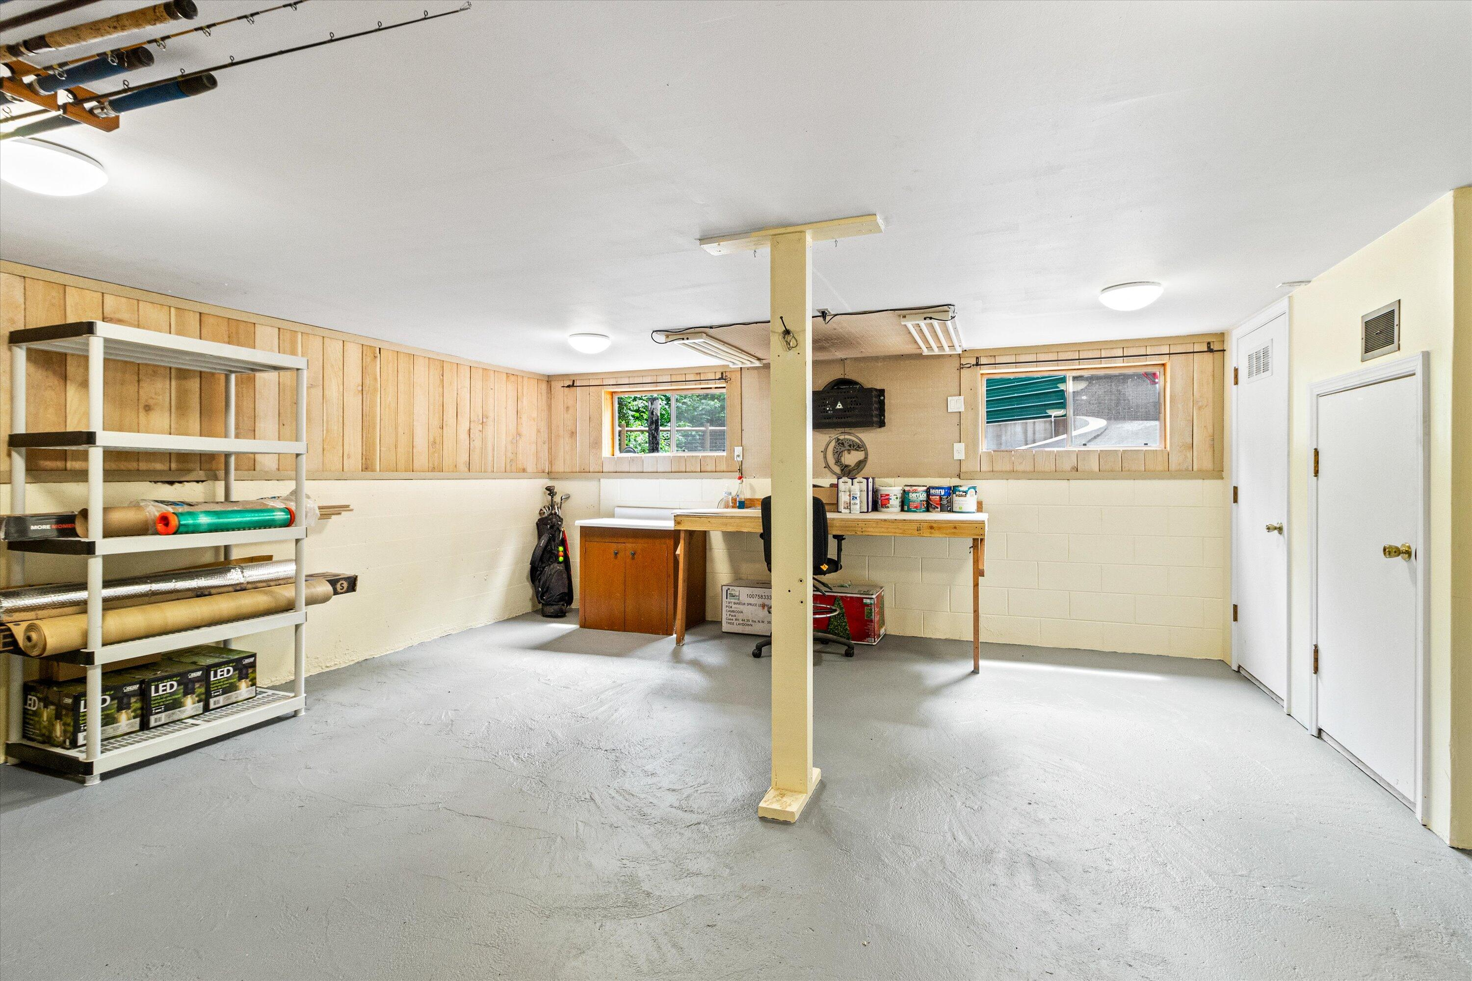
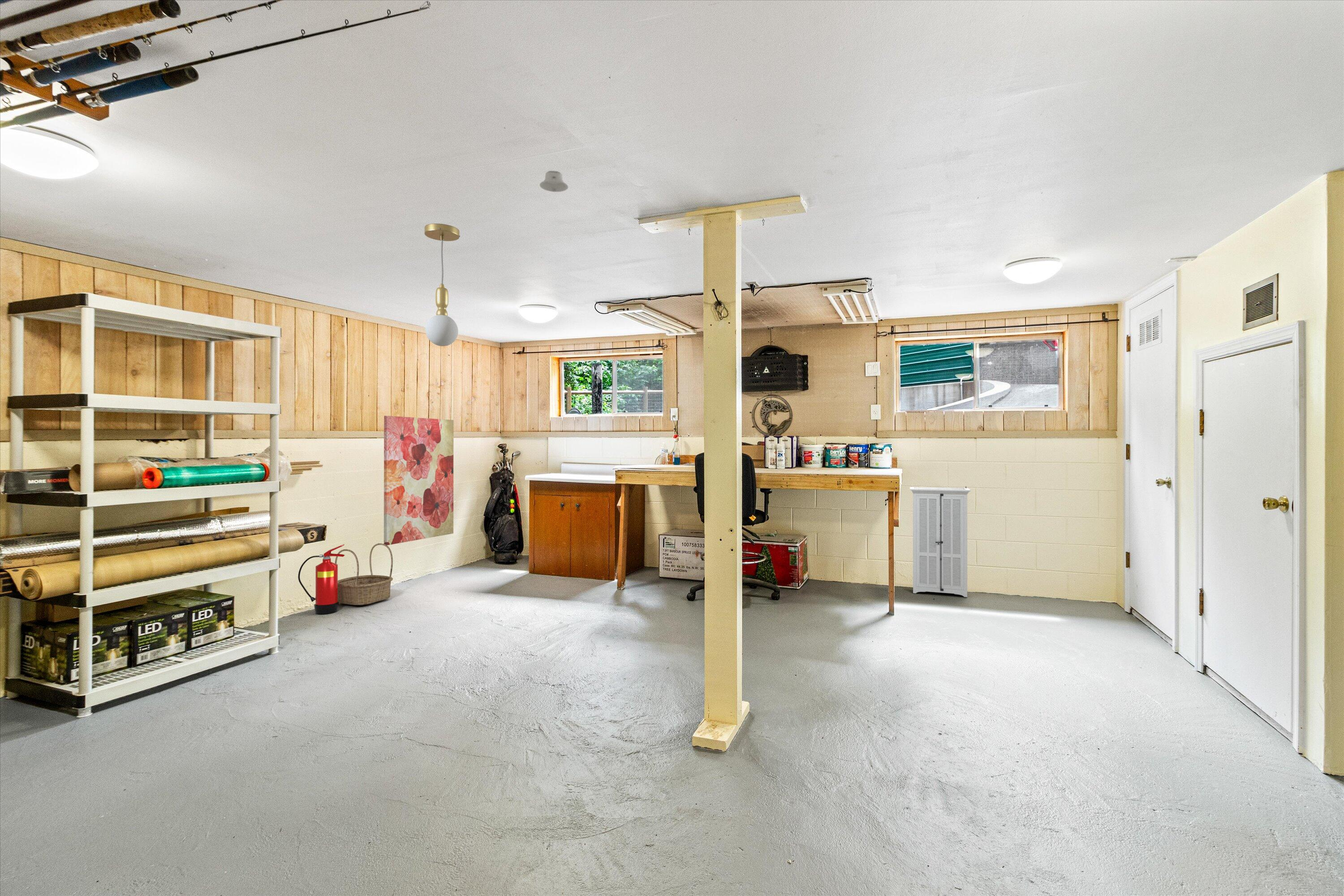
+ recessed light (554, 181)
+ fire extinguisher (323, 579)
+ wall art (421, 478)
+ light fixture (442, 288)
+ storage cabinet (939, 539)
+ basket (364, 575)
